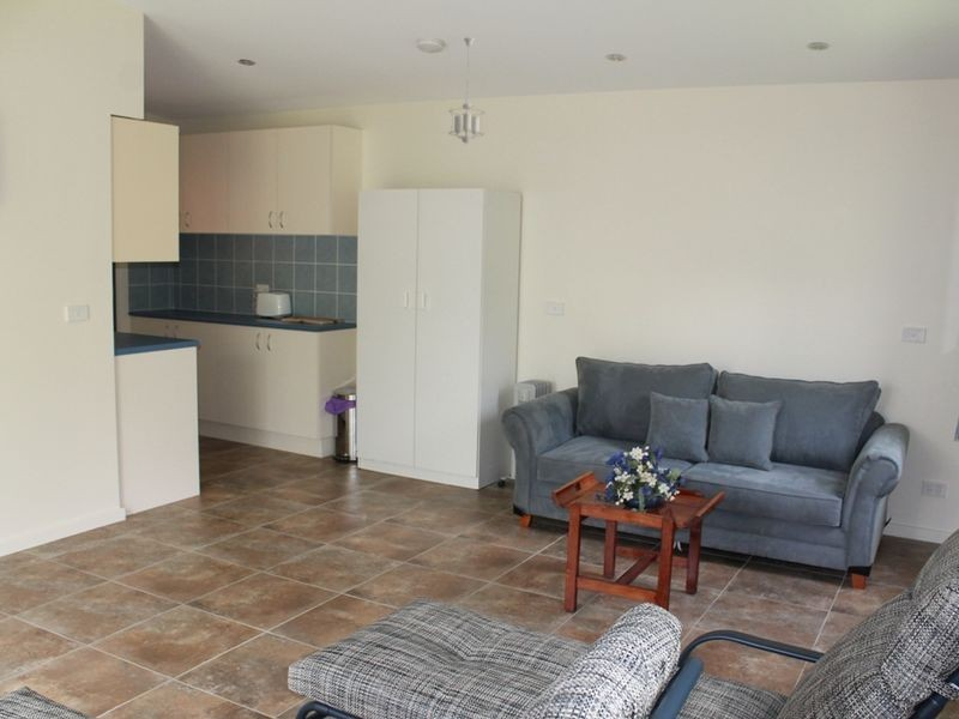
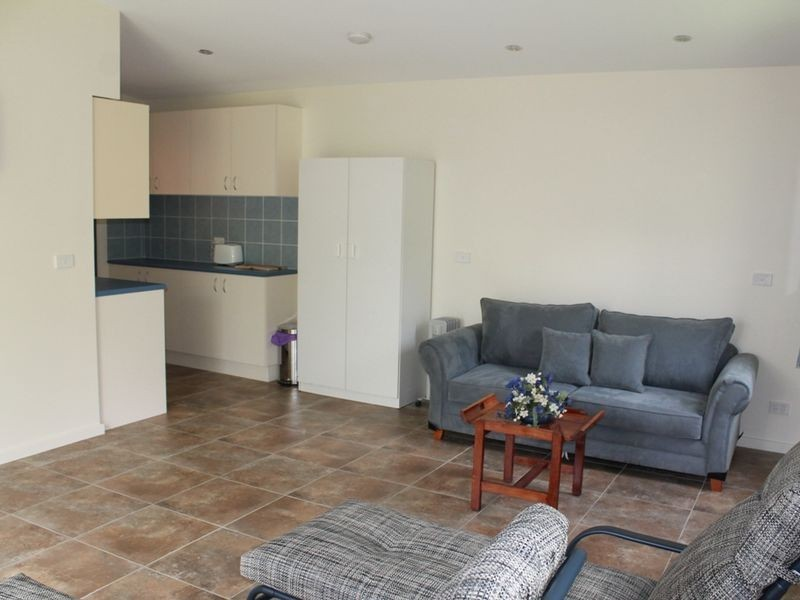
- pendant light (468, 91)
